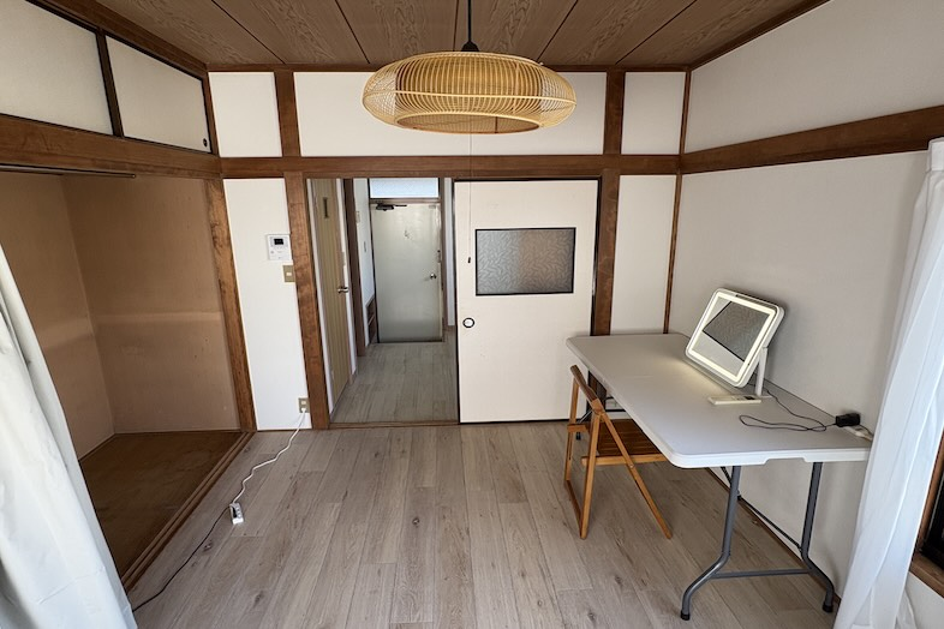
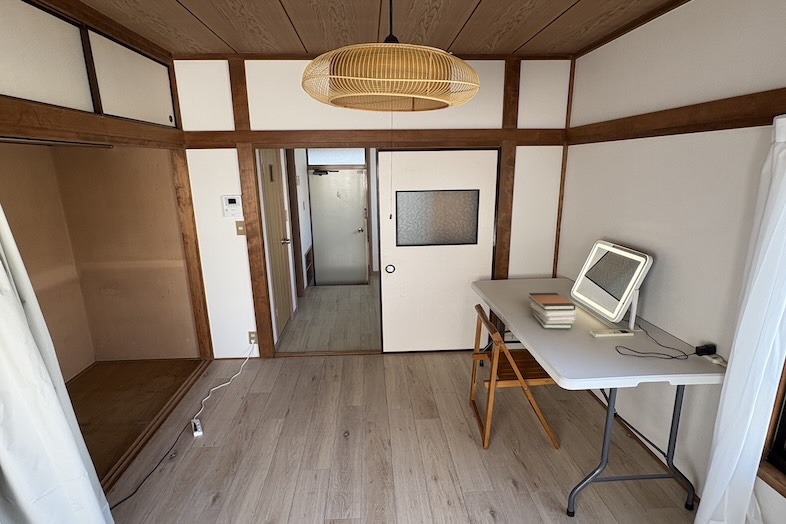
+ book stack (551, 310)
